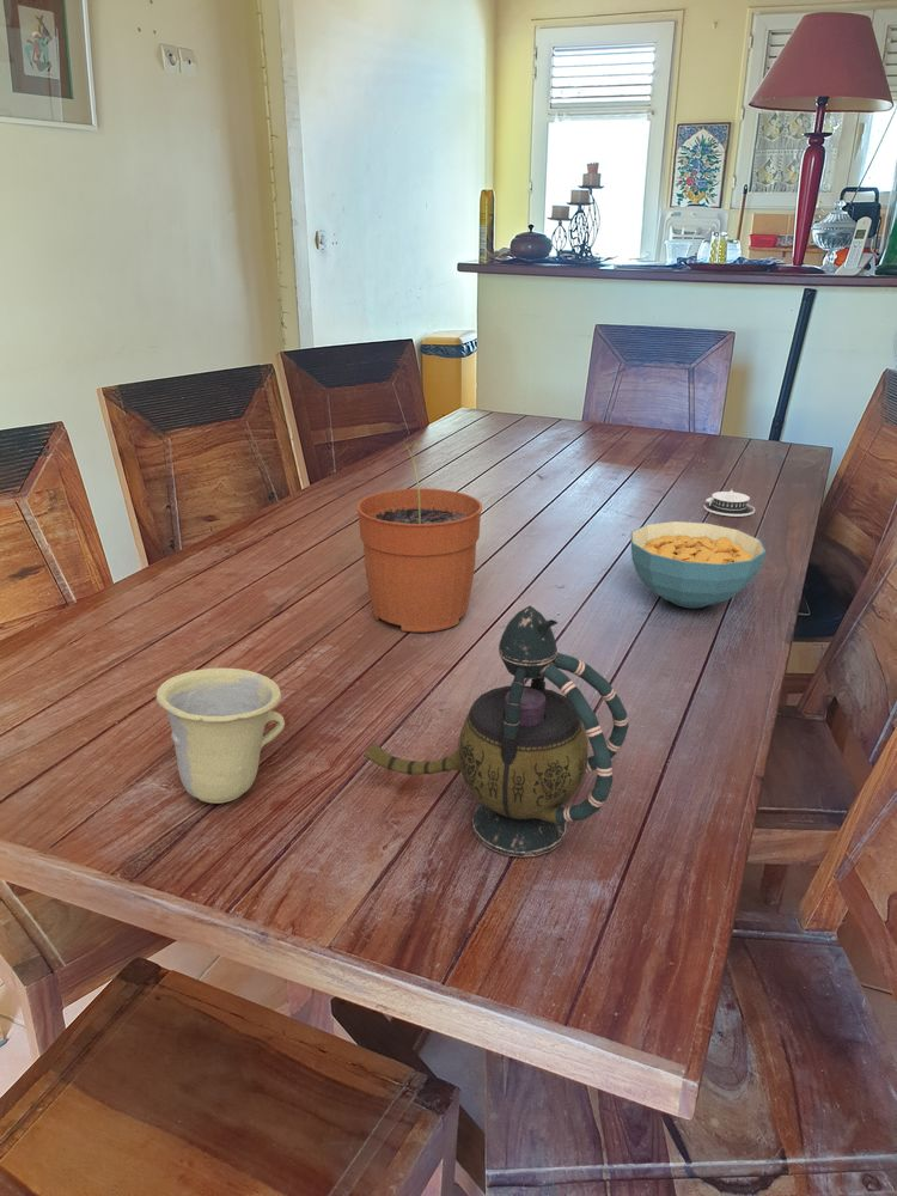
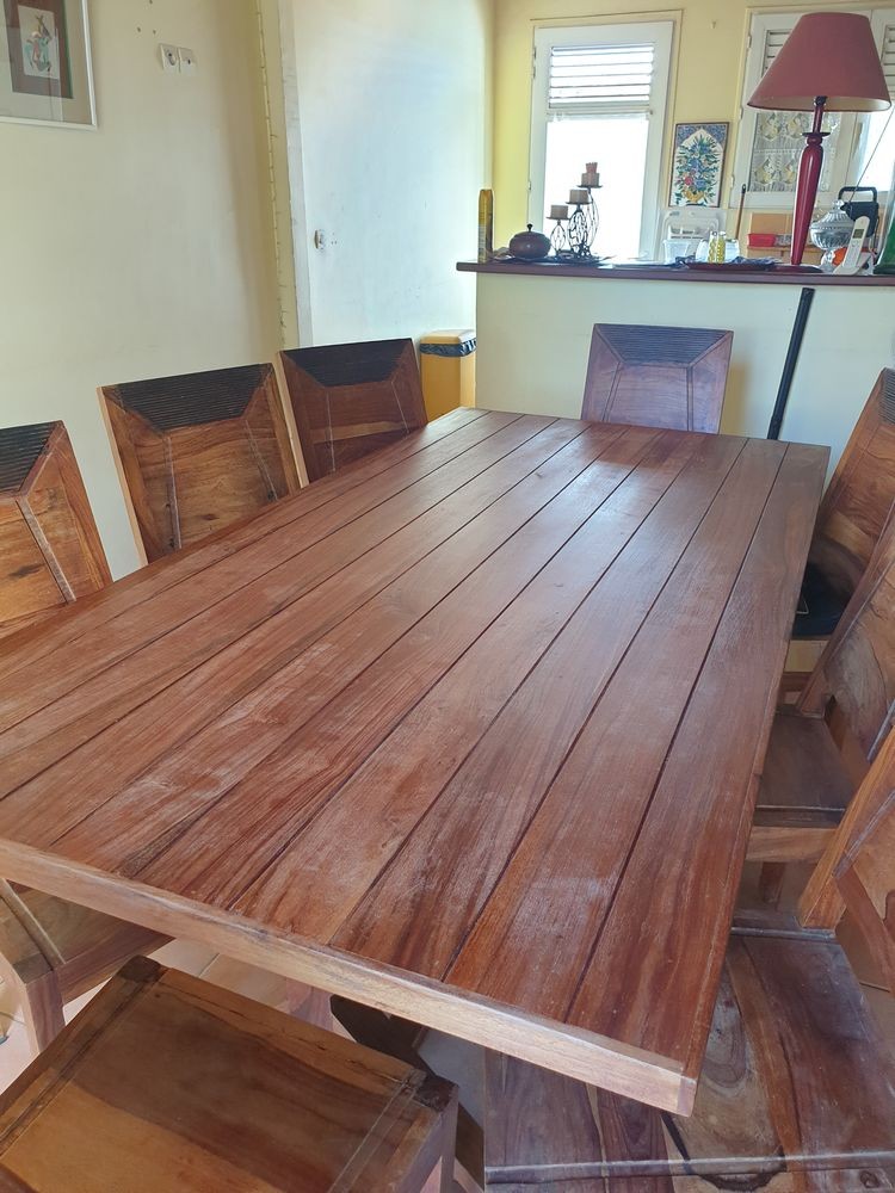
- plant pot (420, 532)
- cup (224, 736)
- architectural model (731, 498)
- teapot (487, 714)
- cereal bowl (691, 570)
